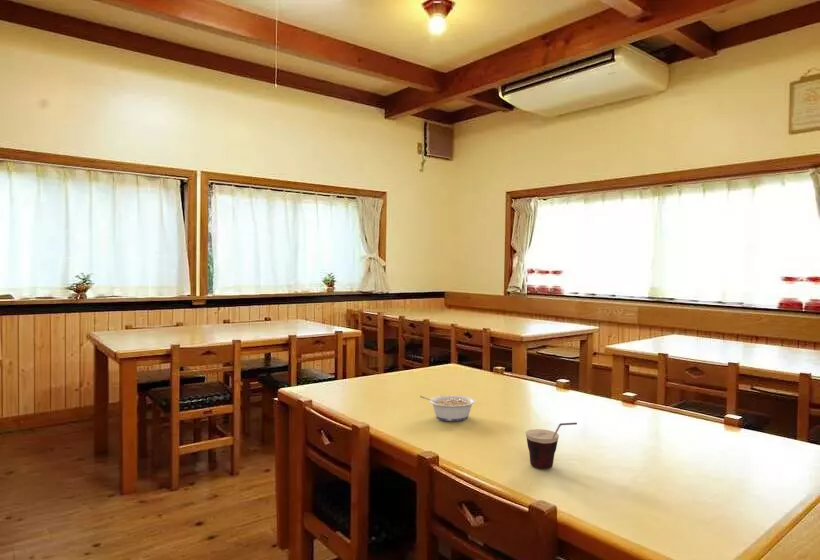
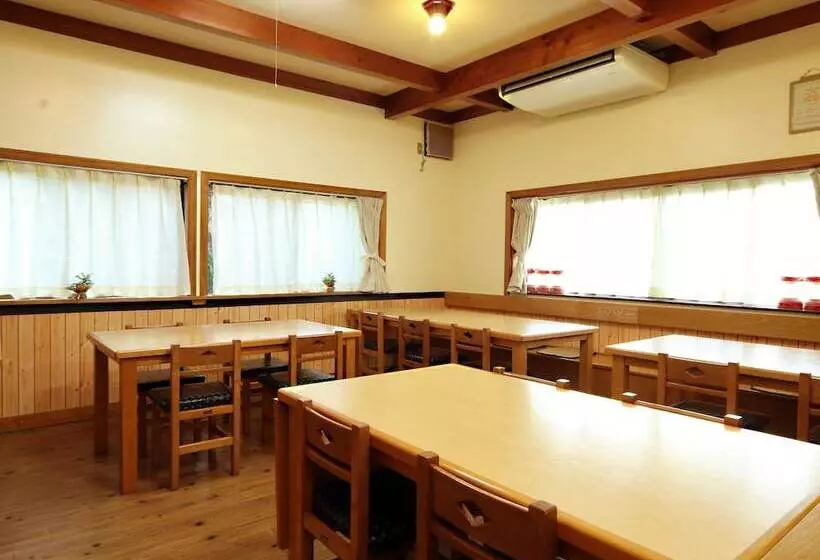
- legume (450, 407)
- cup (552, 442)
